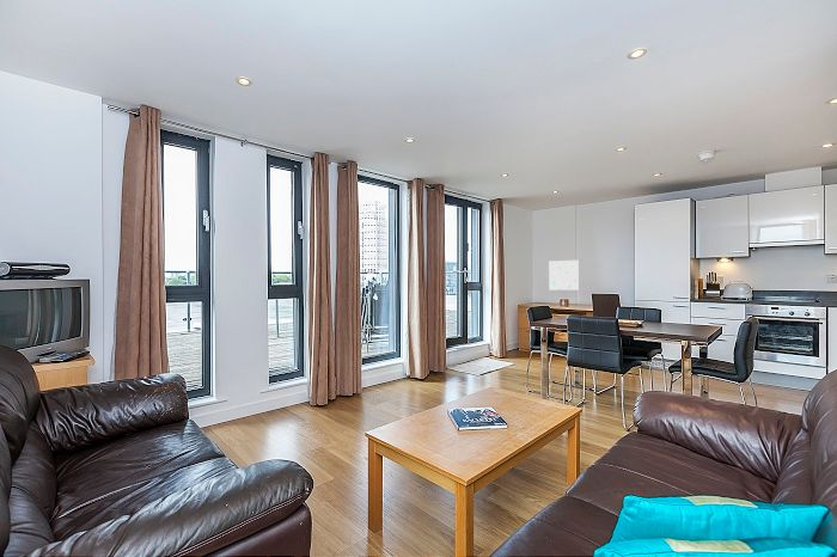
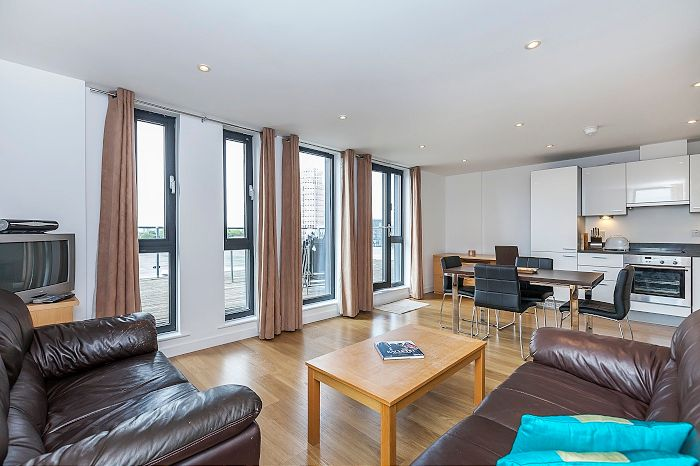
- wall art (563, 275)
